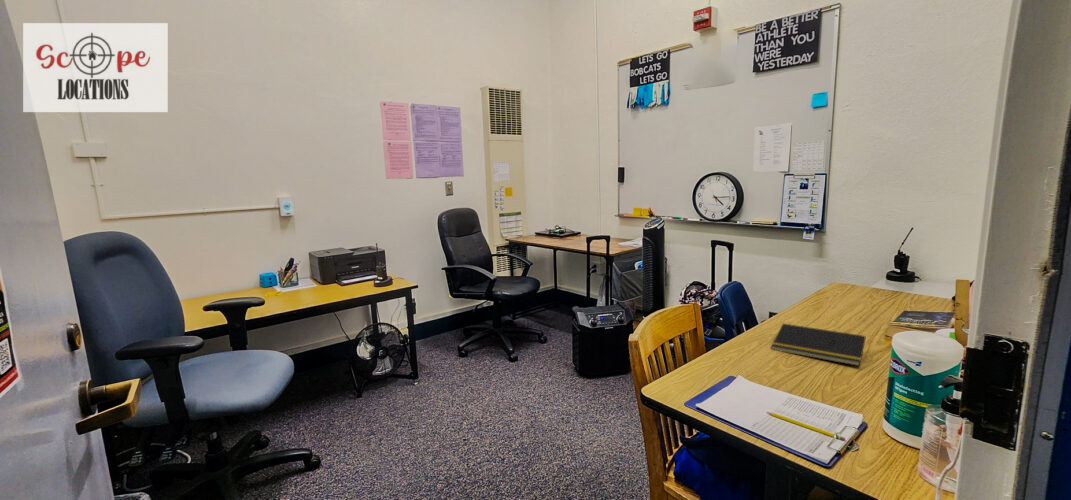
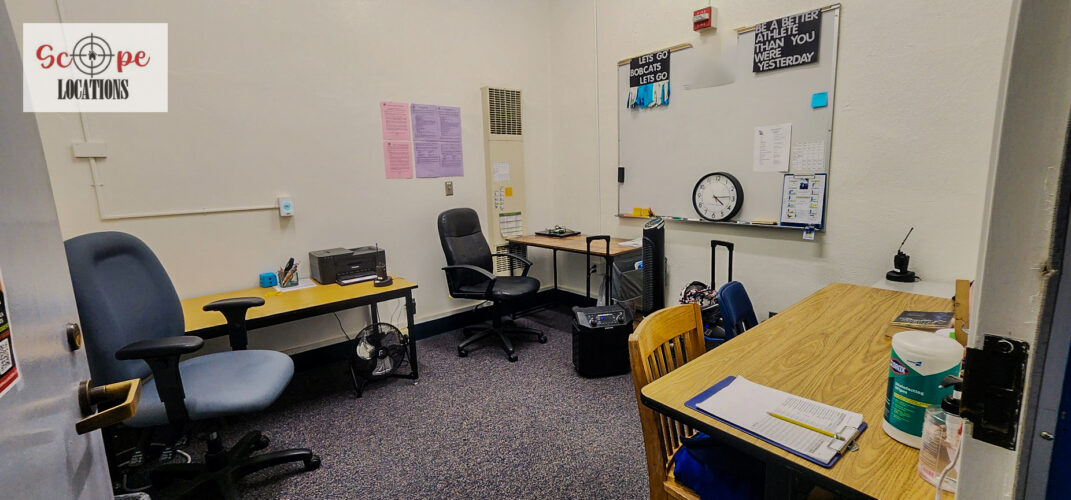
- notepad (817, 342)
